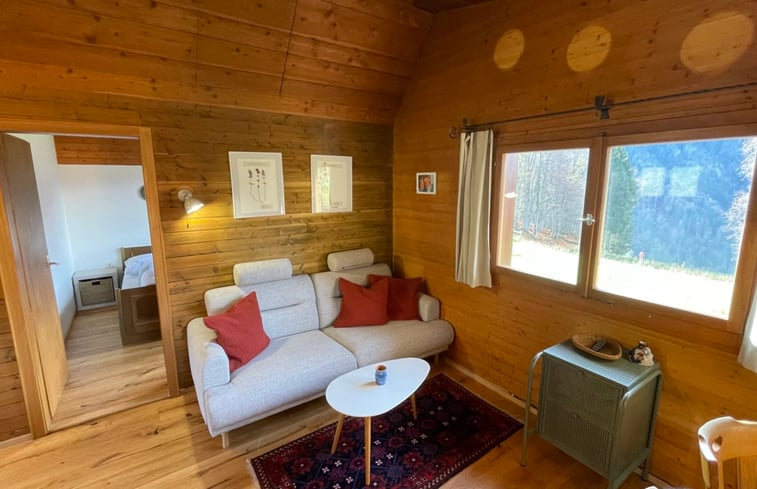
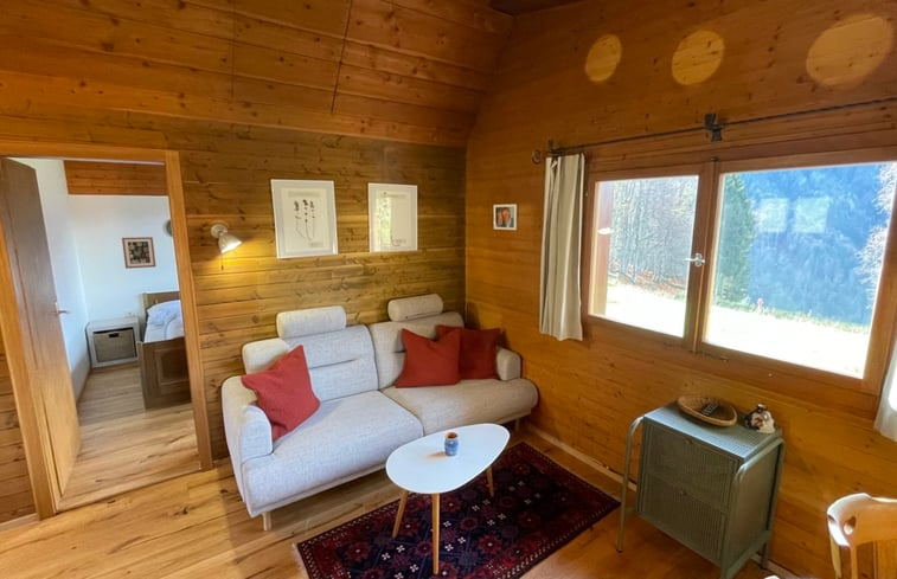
+ wall art (139, 252)
